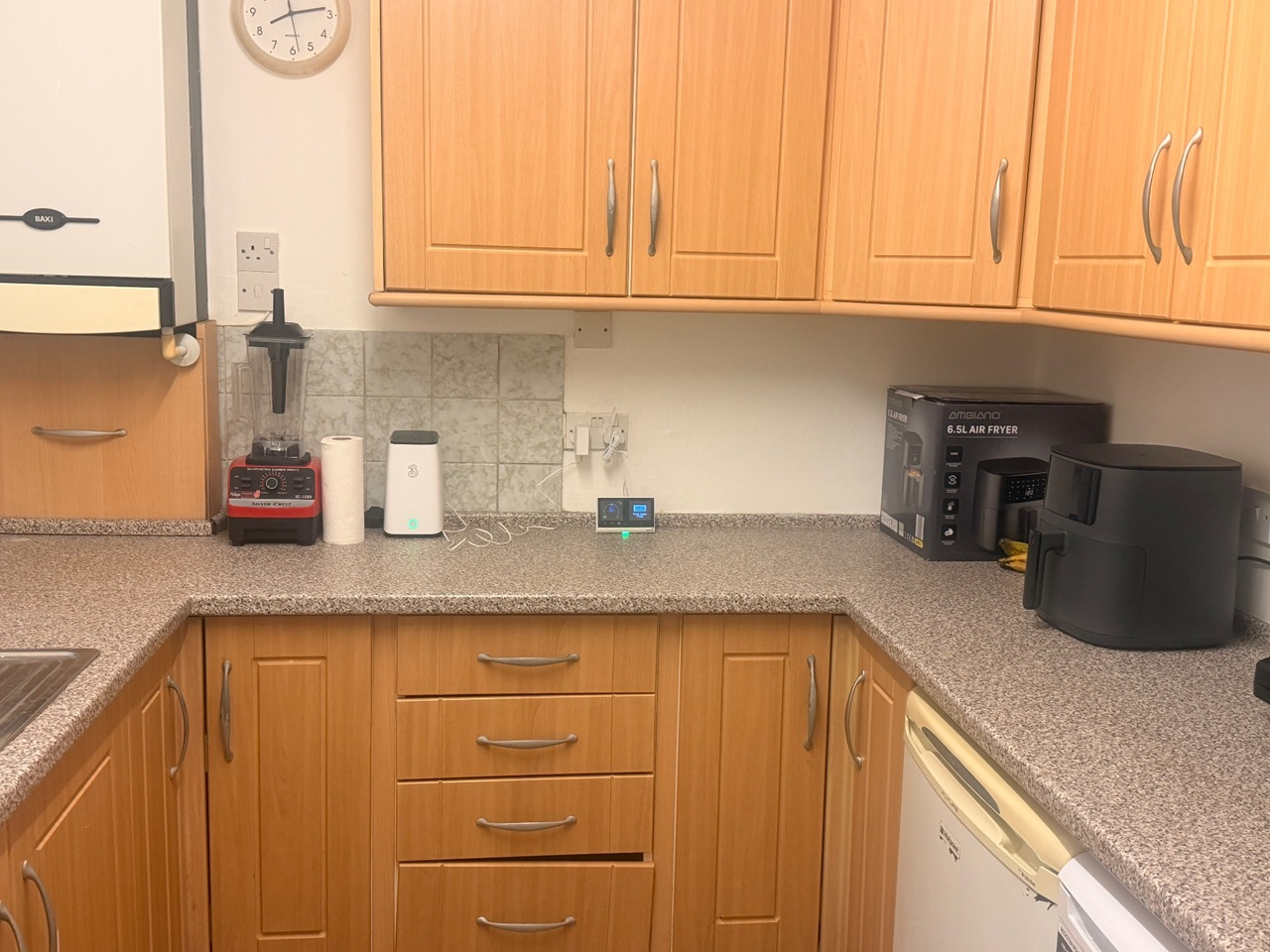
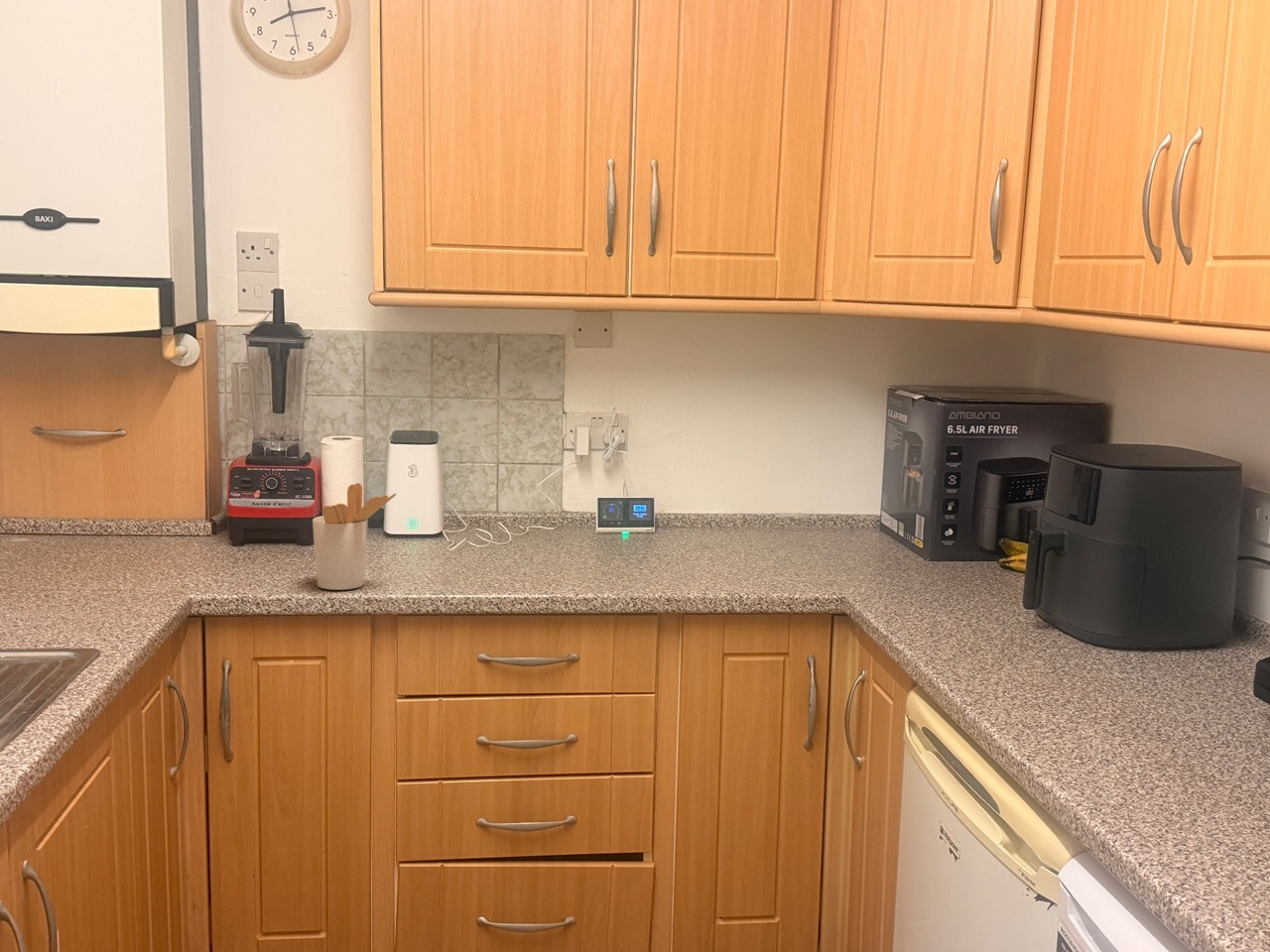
+ utensil holder (353, 536)
